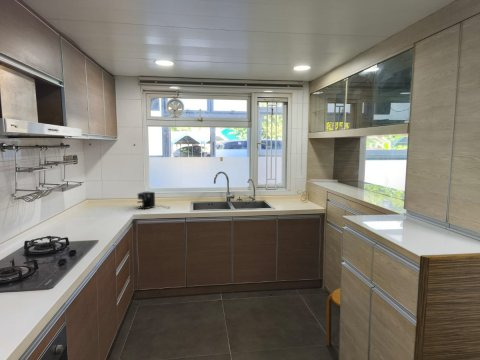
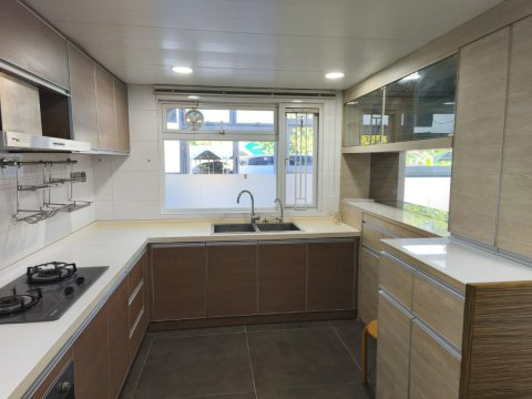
- coffee maker (153, 200)
